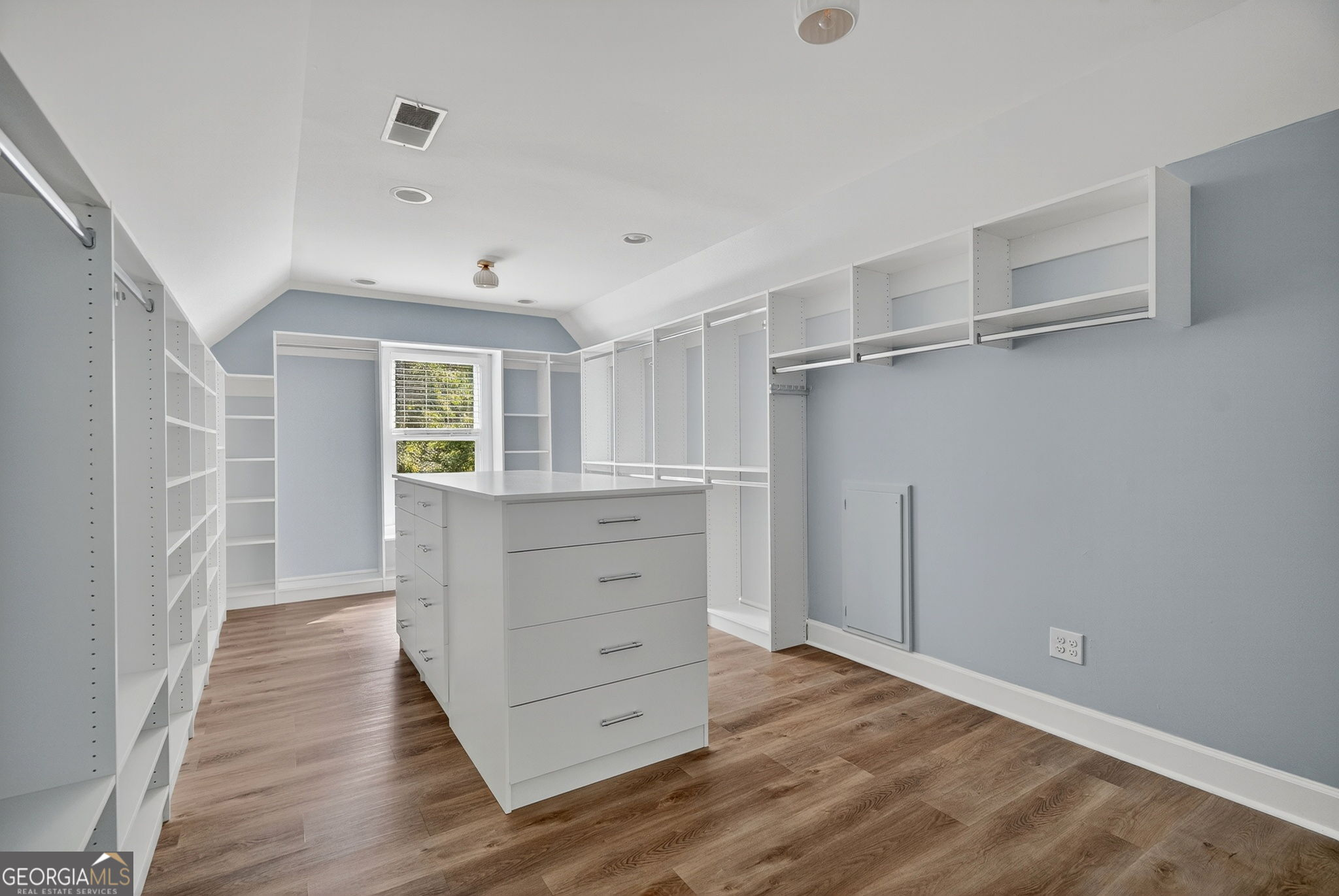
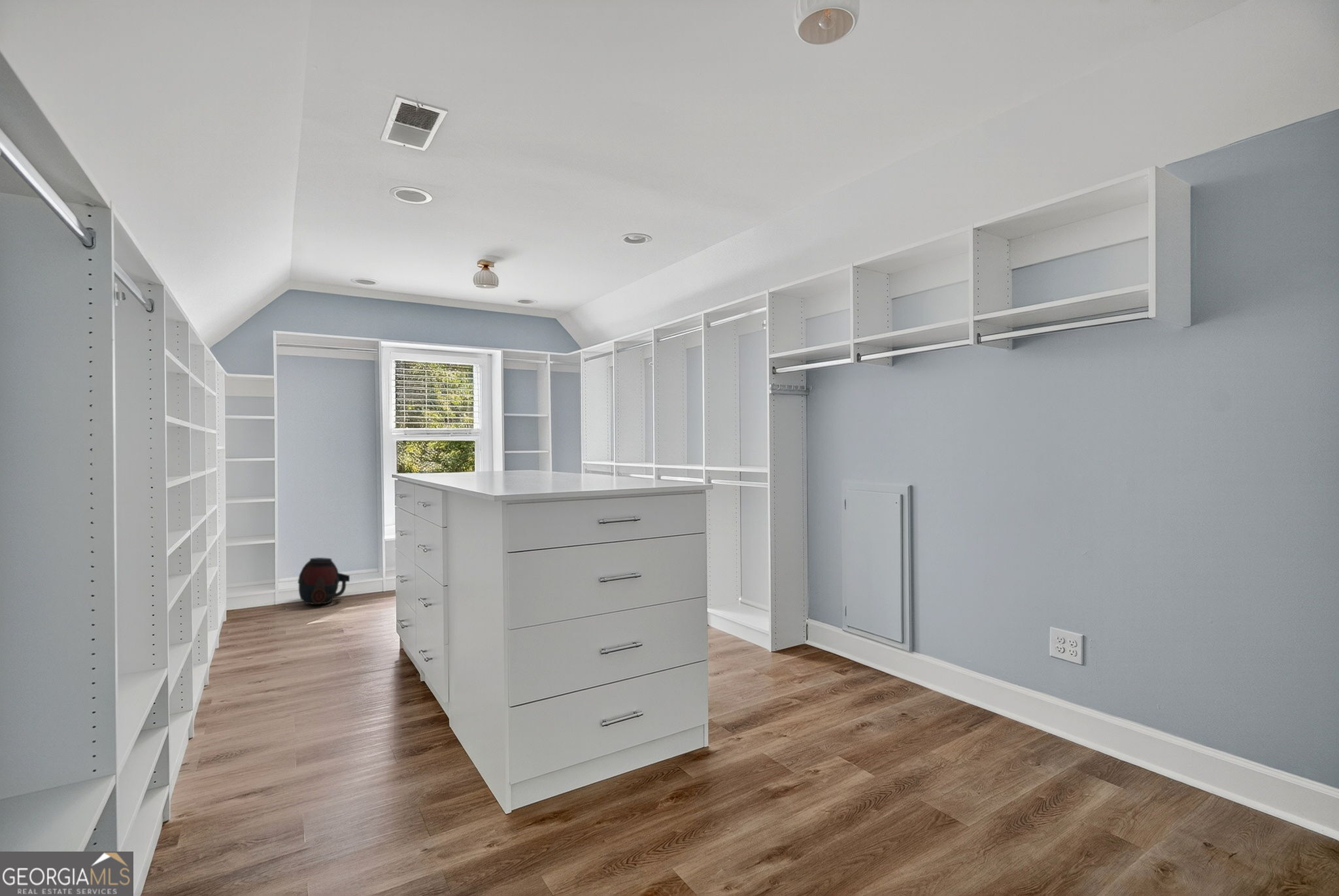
+ helmet (324, 579)
